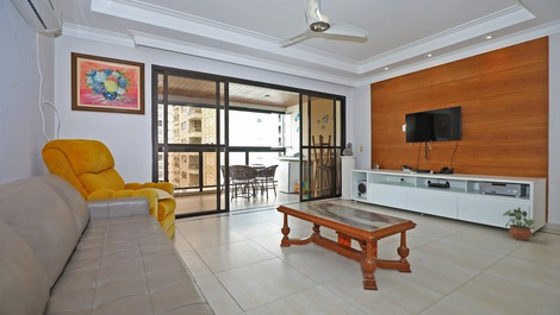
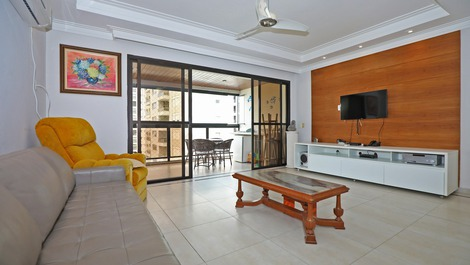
- potted plant (519, 222)
